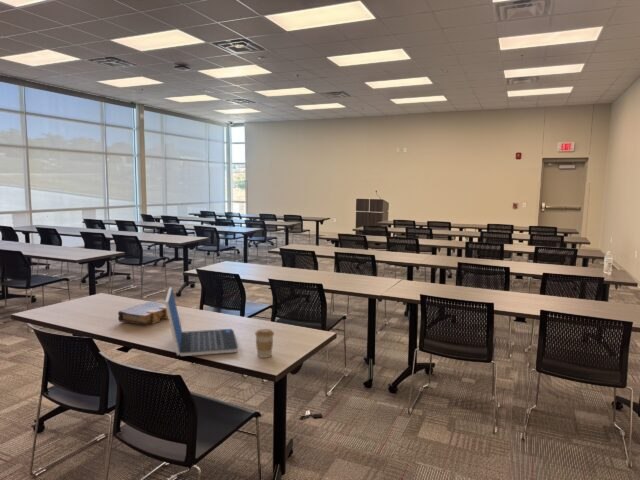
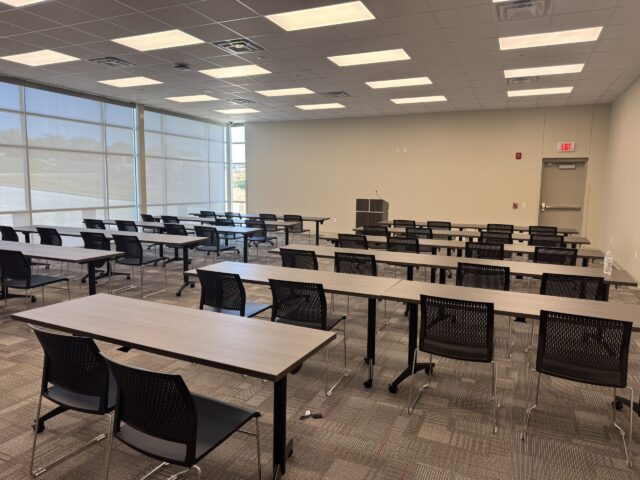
- laptop (204, 330)
- book (148, 312)
- coffee cup (264, 342)
